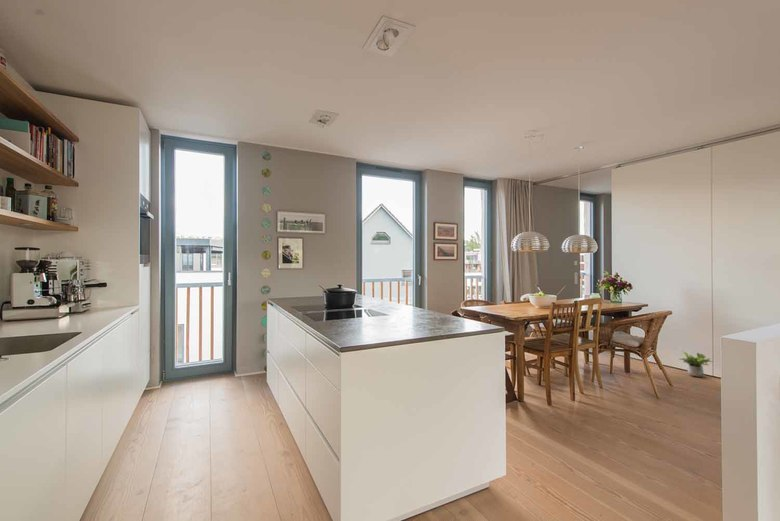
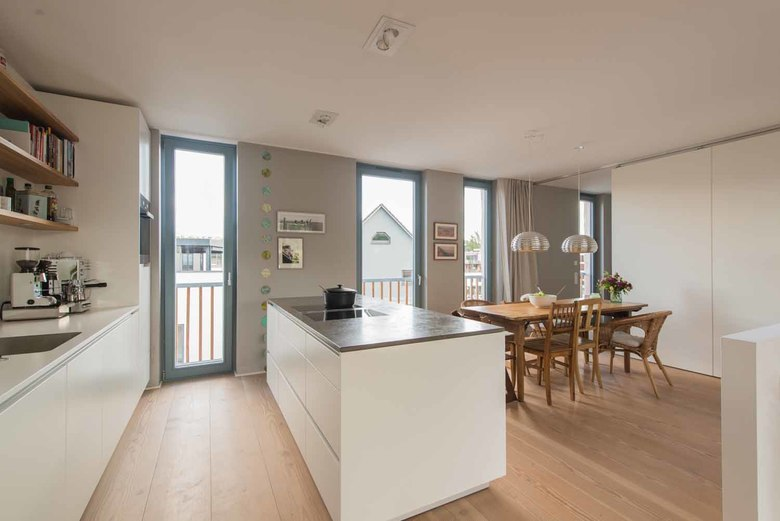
- potted plant (695, 364)
